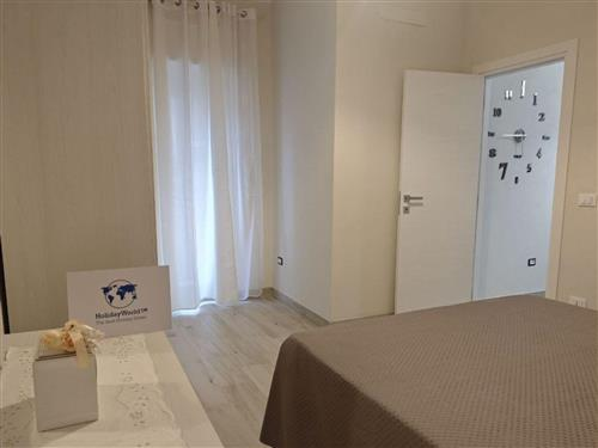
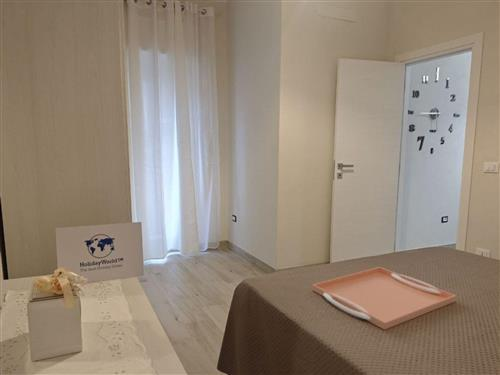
+ serving tray (381, 292)
